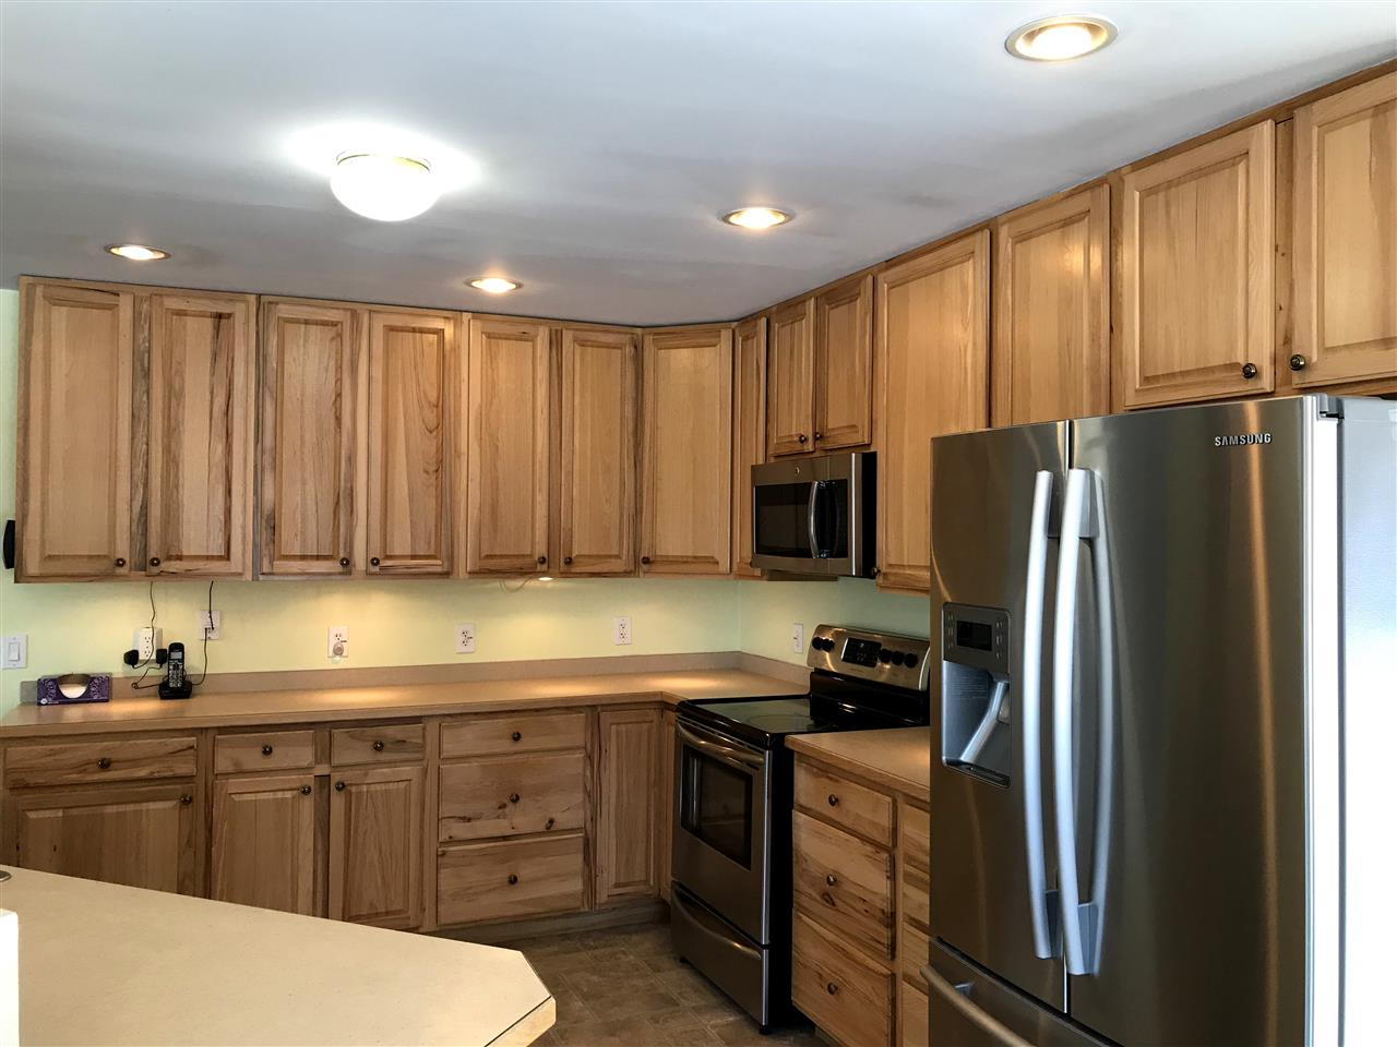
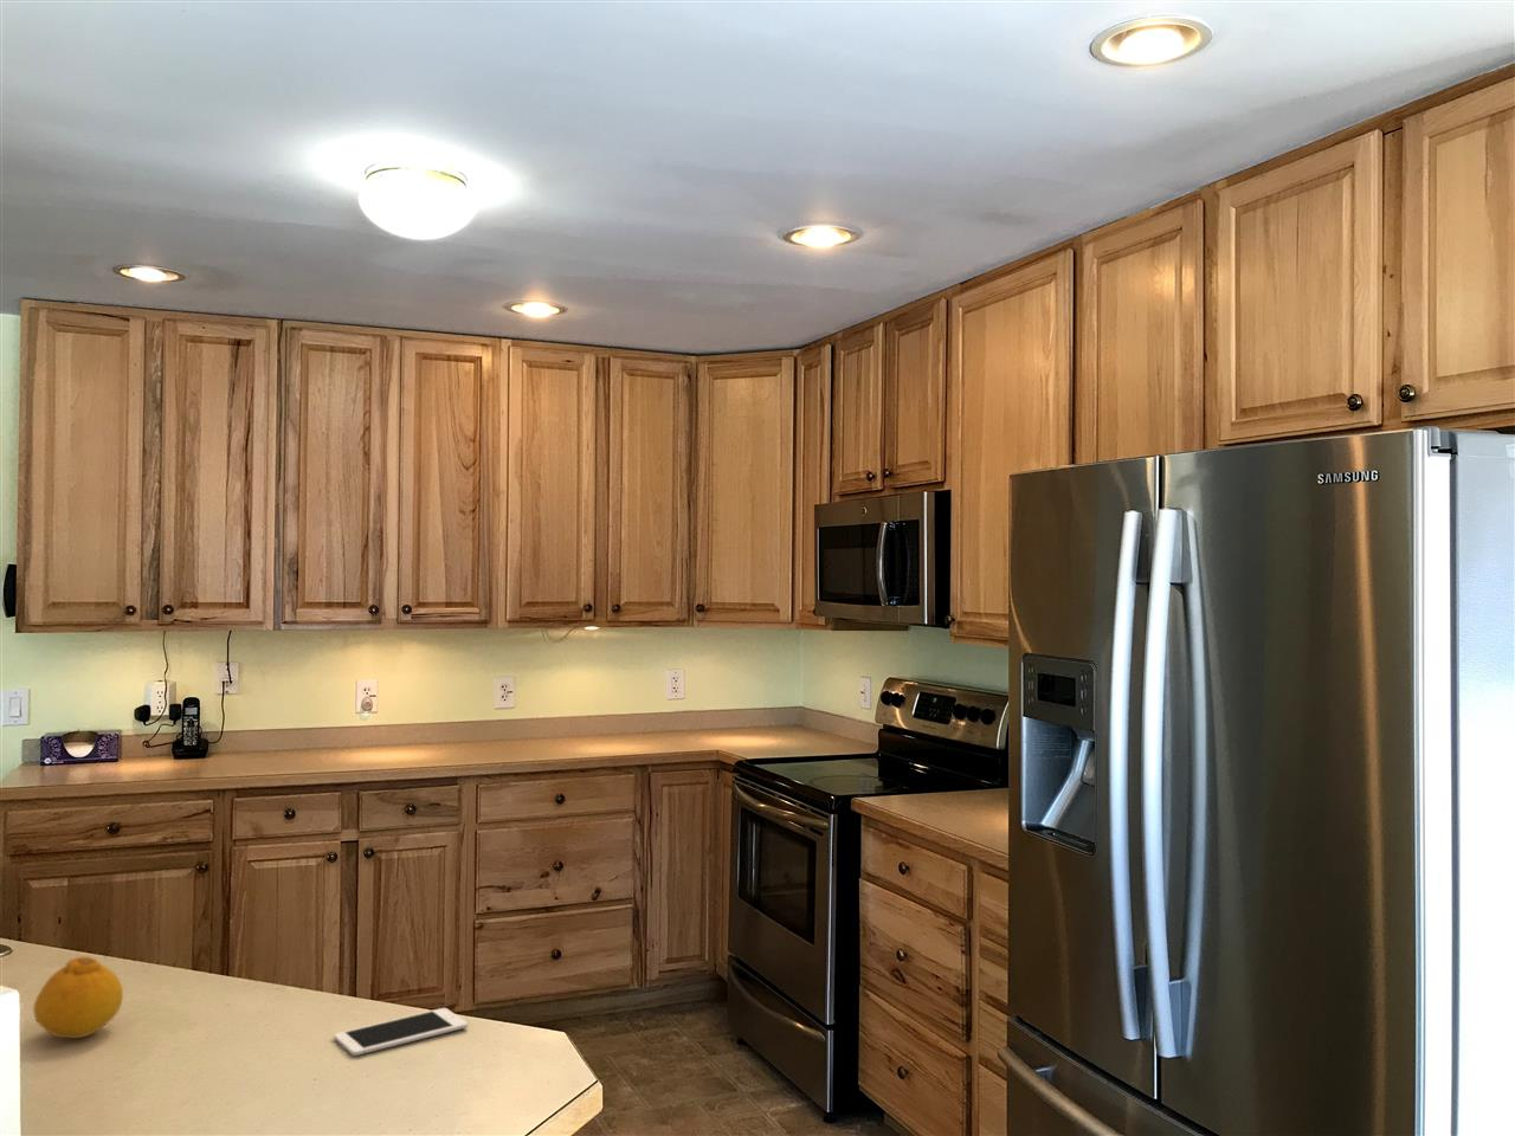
+ fruit (78, 996)
+ cell phone (401, 1031)
